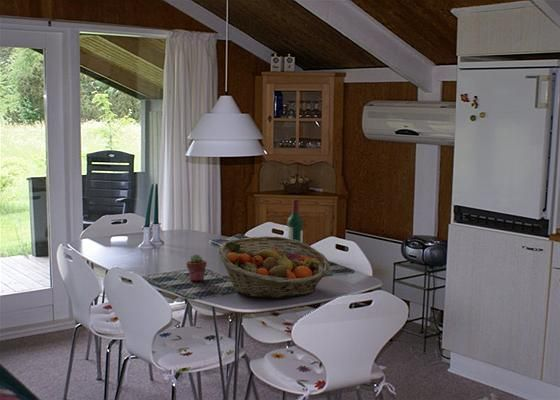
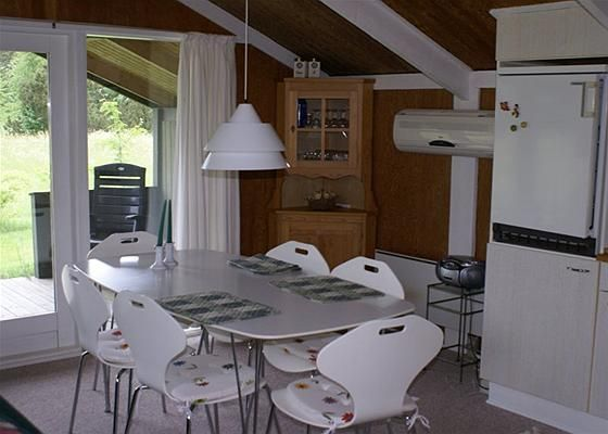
- wine bottle (295, 227)
- potted succulent (196, 266)
- fruit basket (273, 266)
